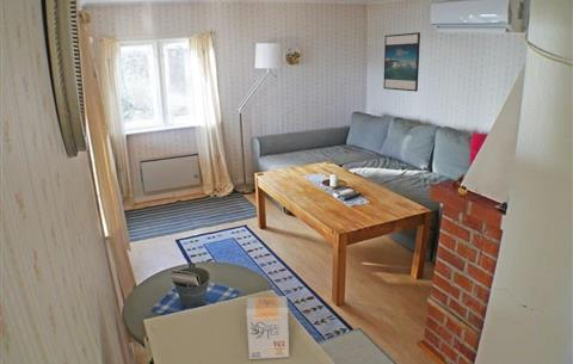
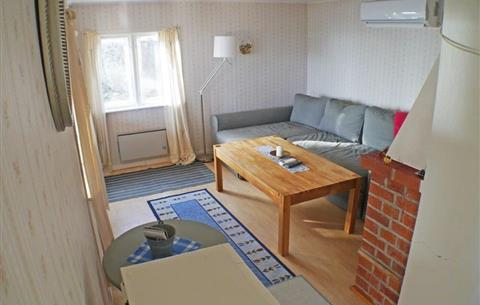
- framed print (400, 62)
- tea box (267, 327)
